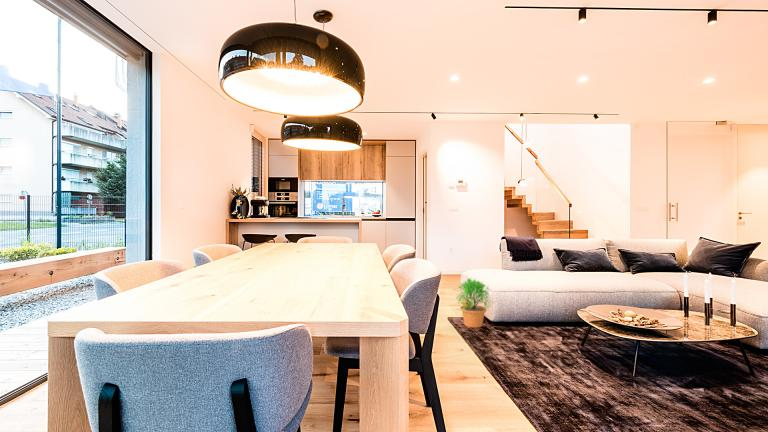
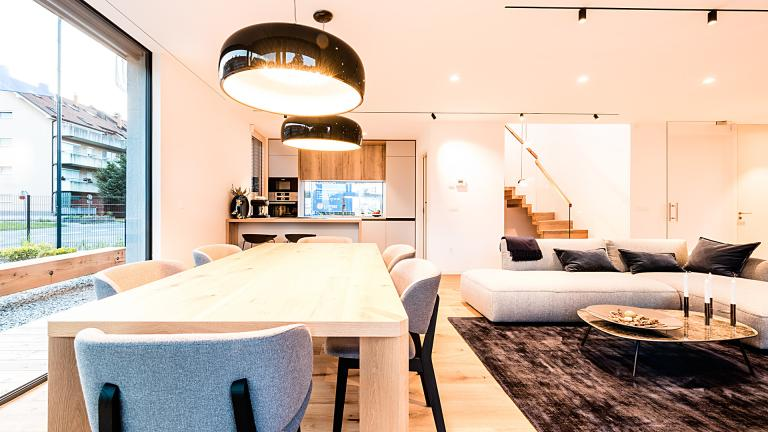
- potted plant (473, 301)
